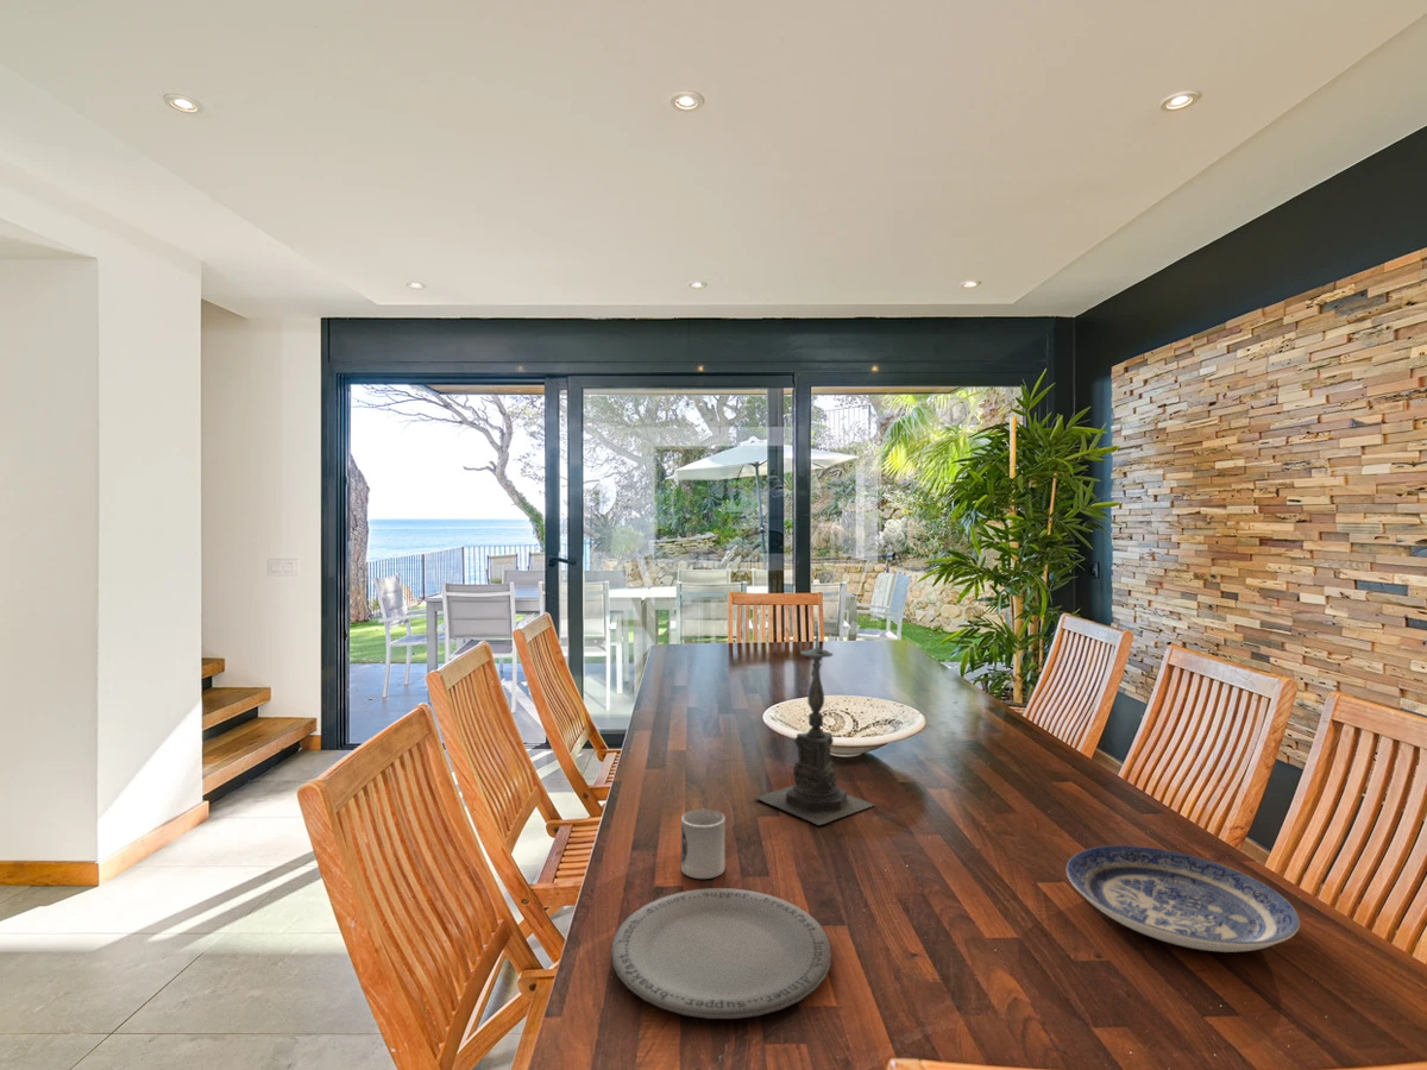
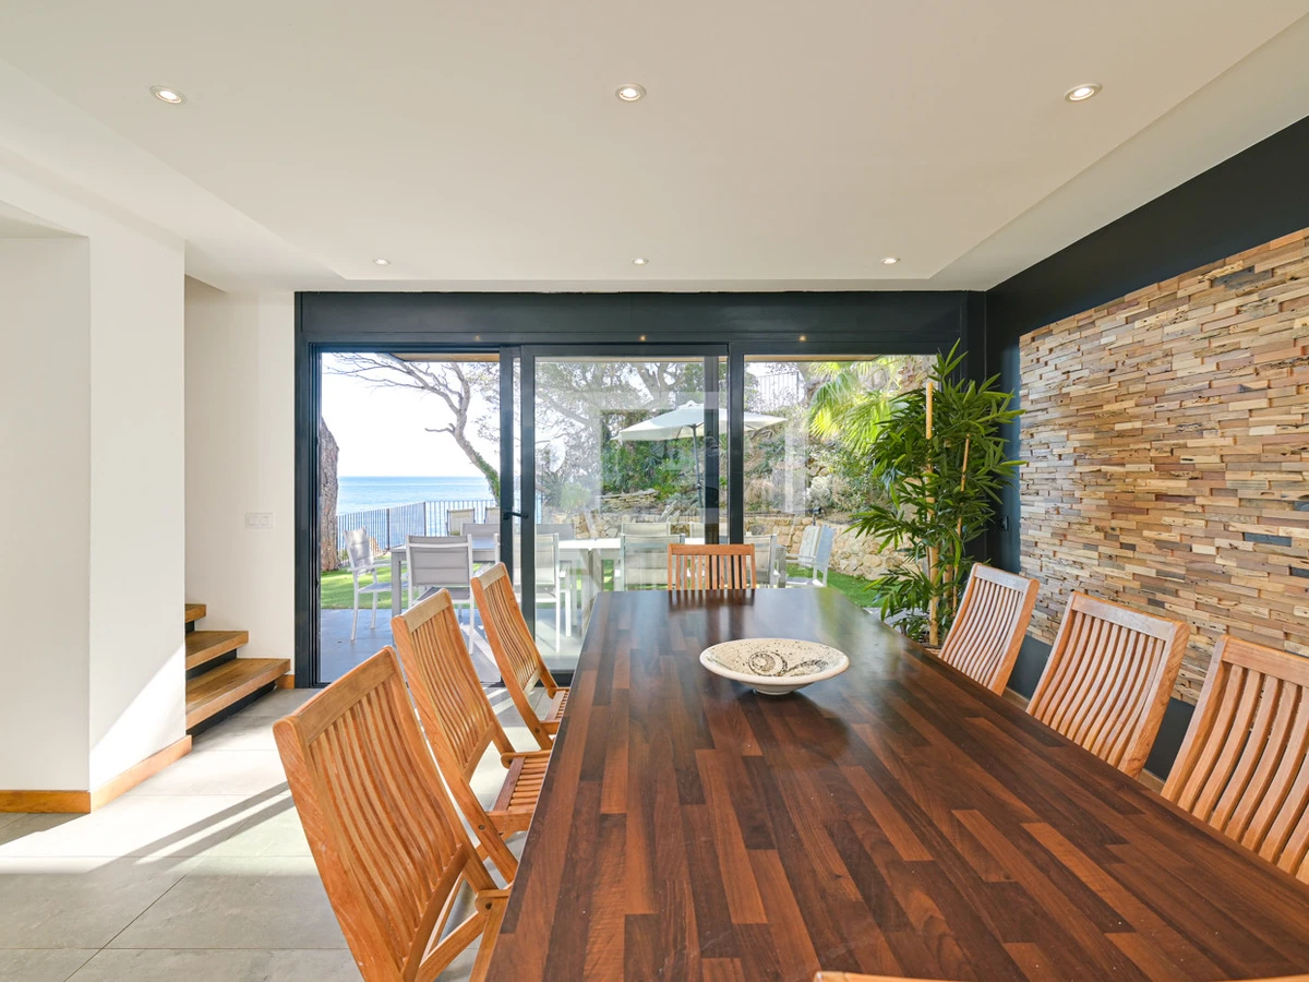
- cup (703, 838)
- candle holder (813, 713)
- plate (721, 948)
- plate (1174, 901)
